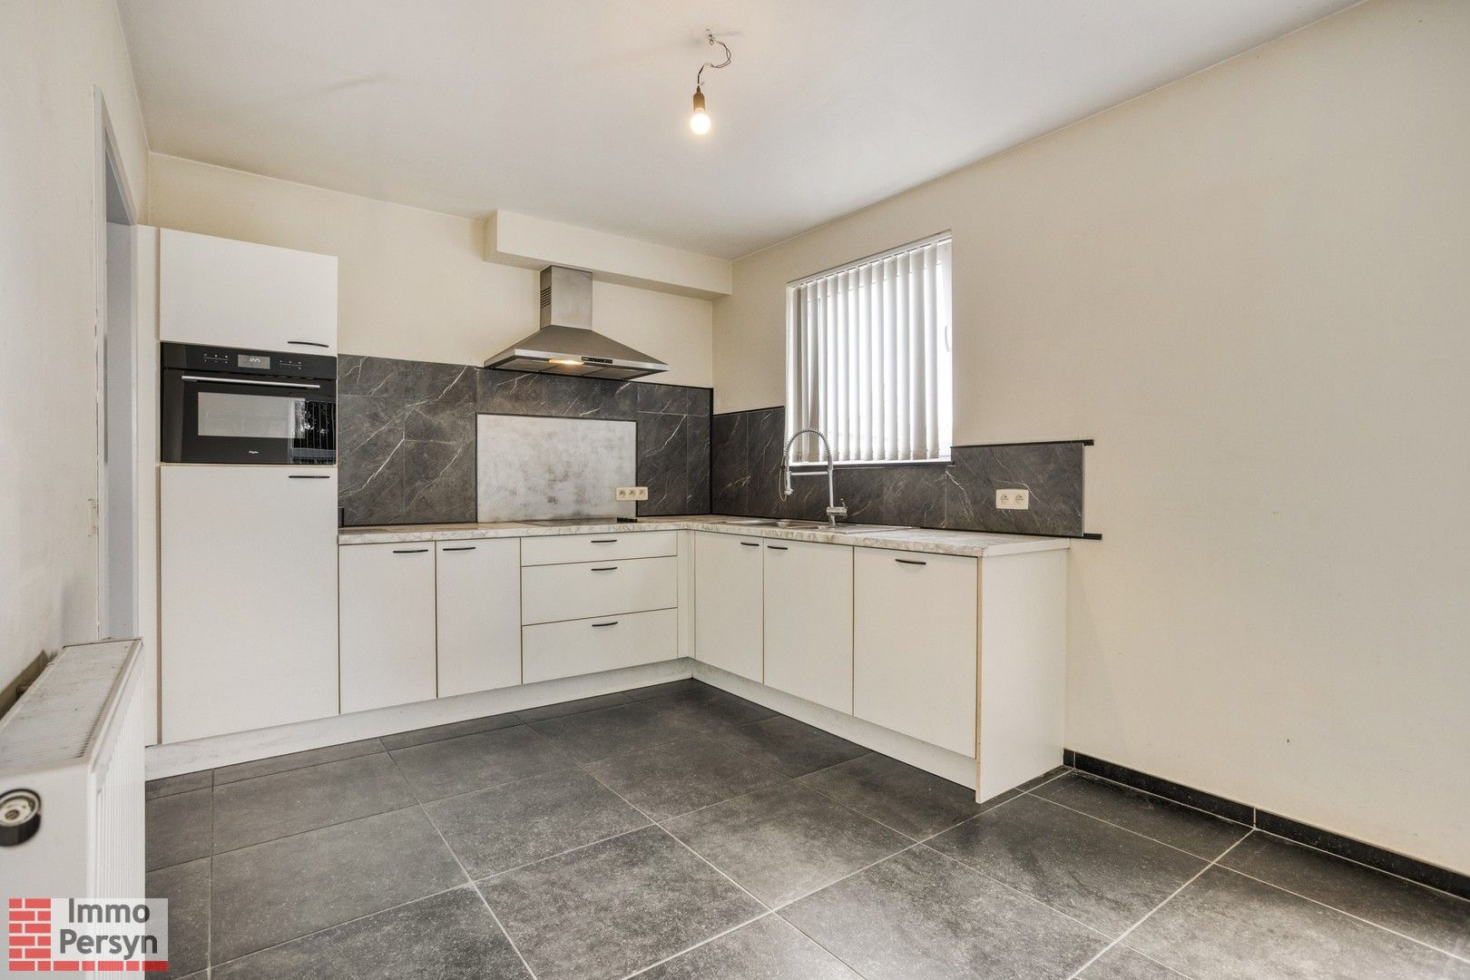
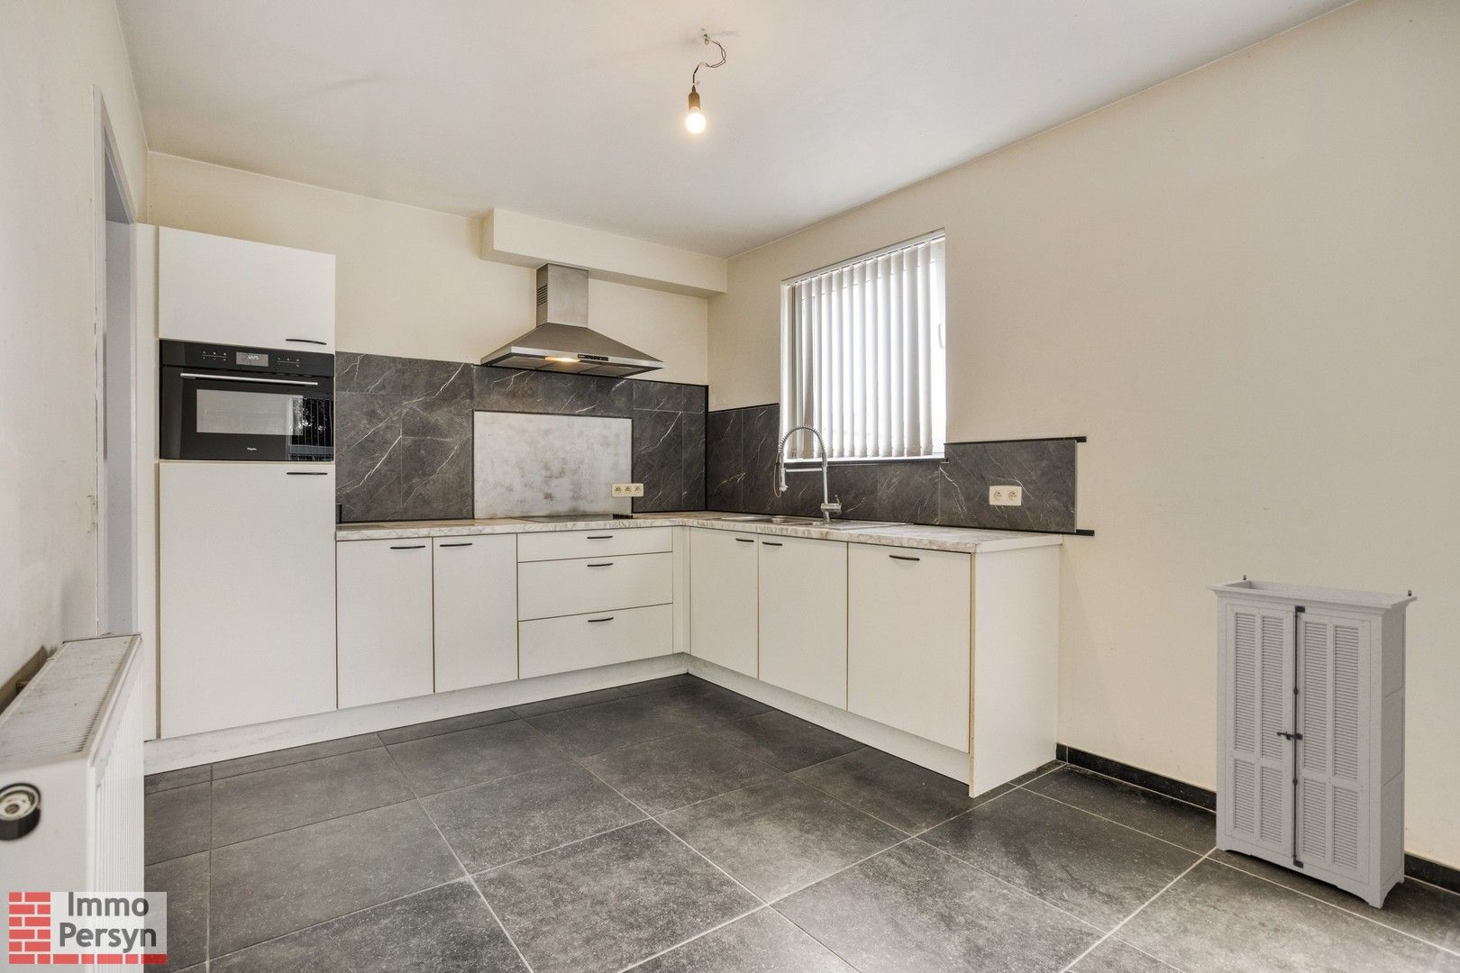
+ storage cabinet (1305, 725)
